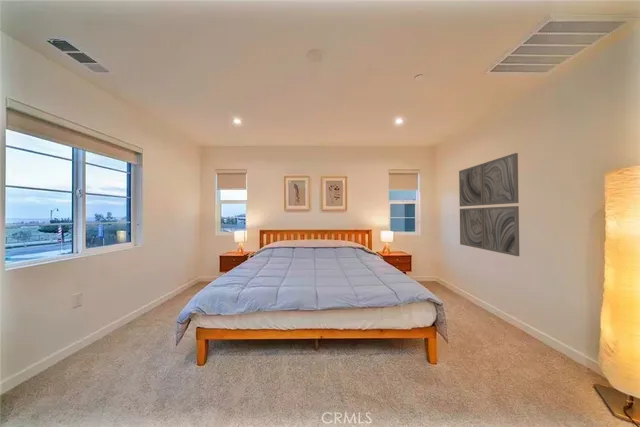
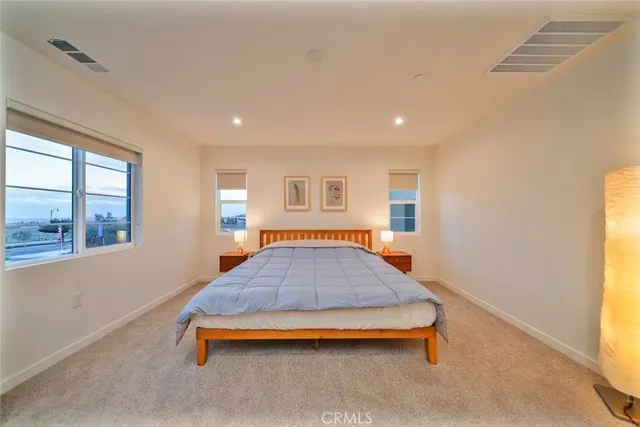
- wall art (485, 207)
